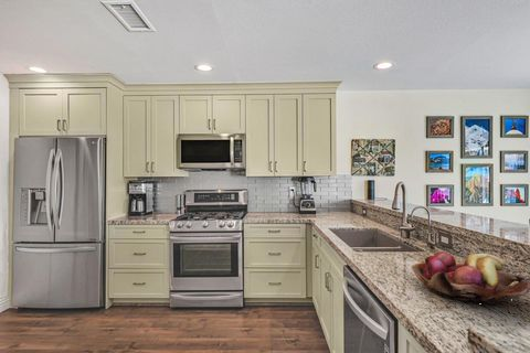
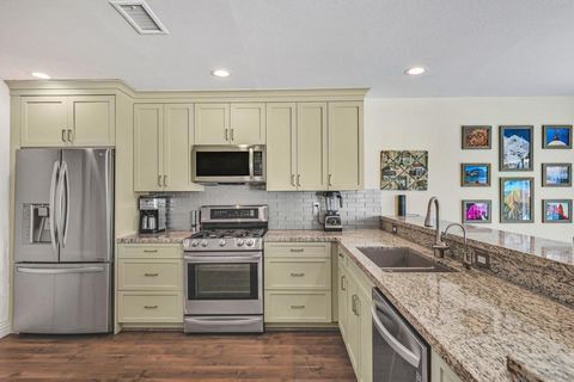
- fruit basket (467, 274)
